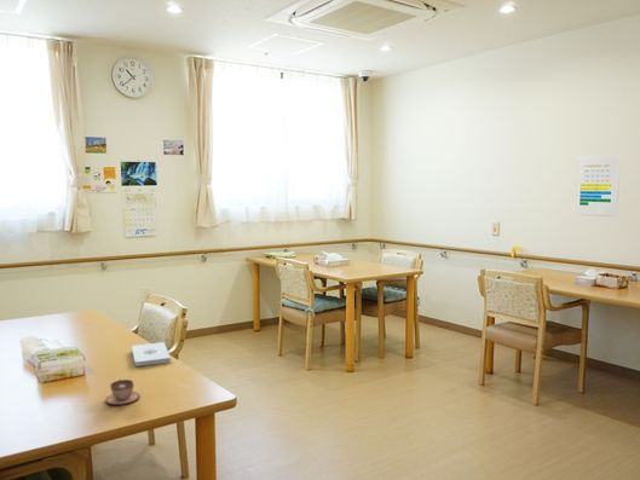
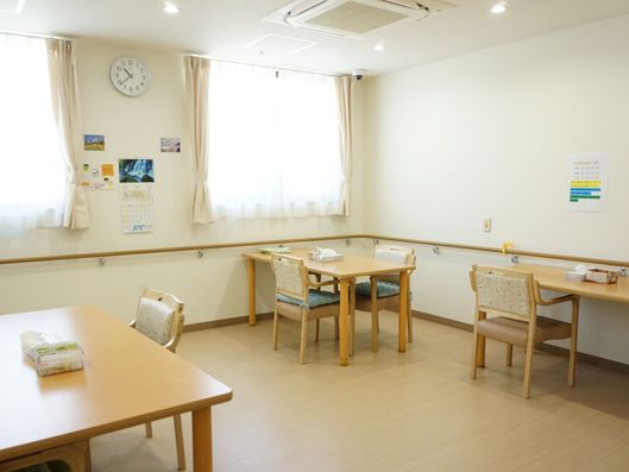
- teacup (122, 391)
- notepad (150, 353)
